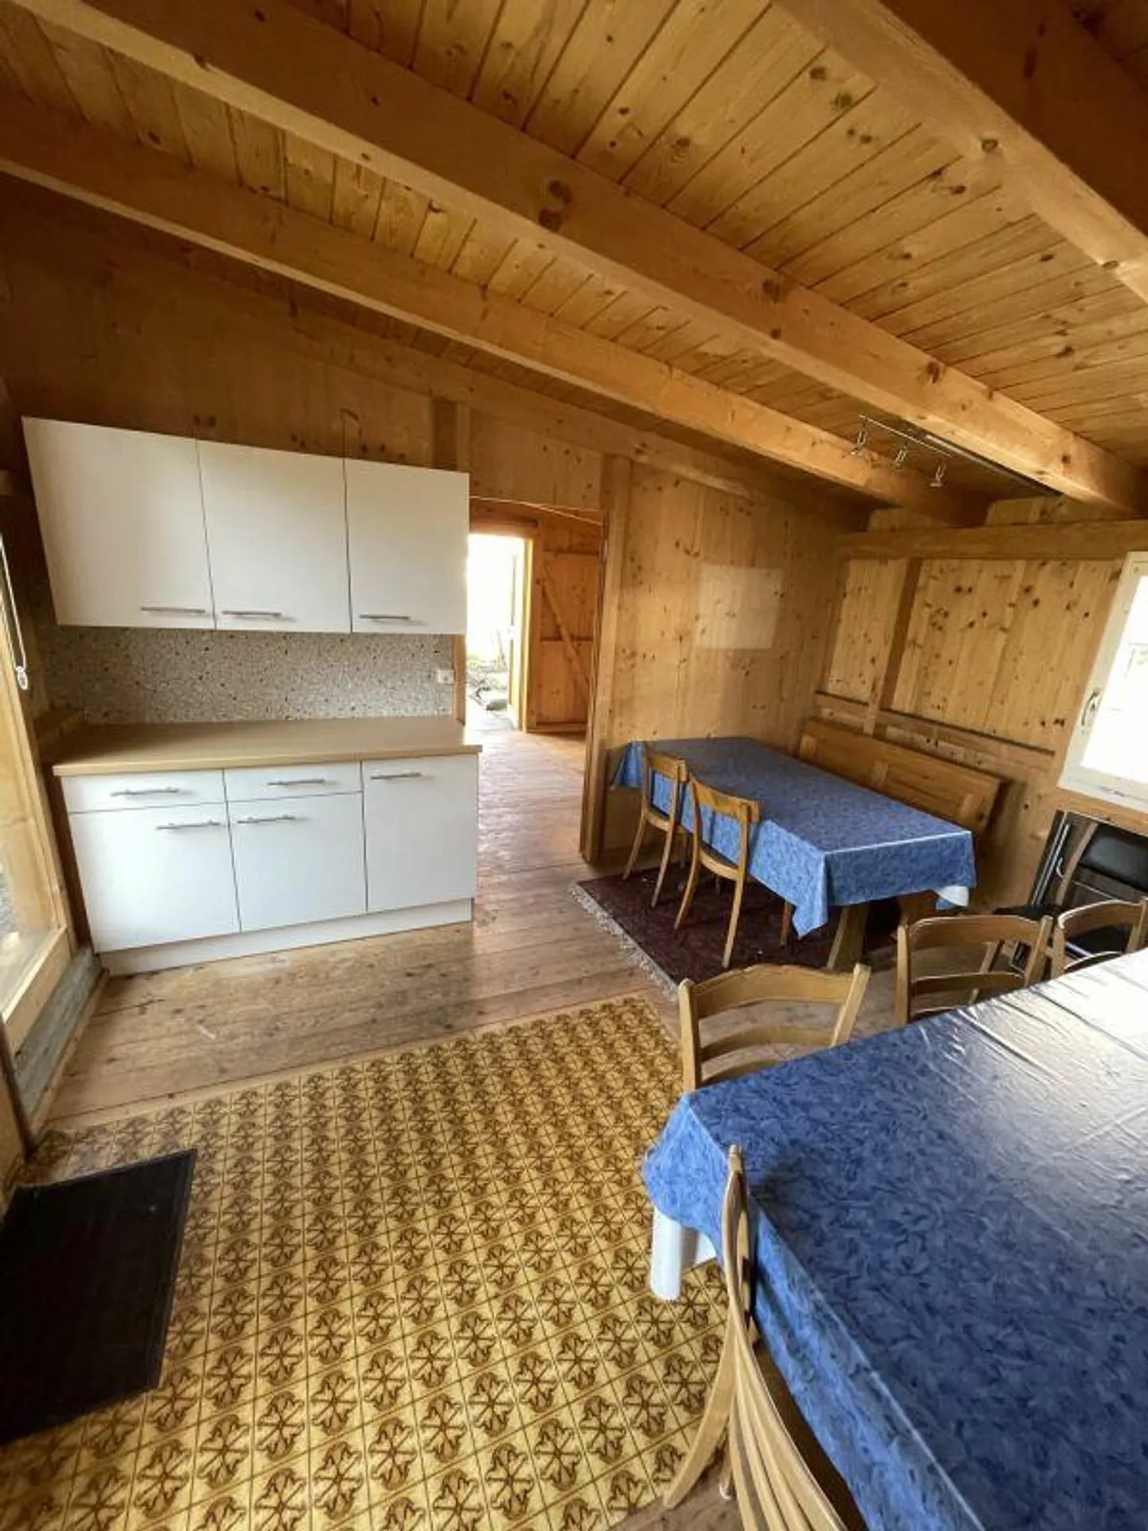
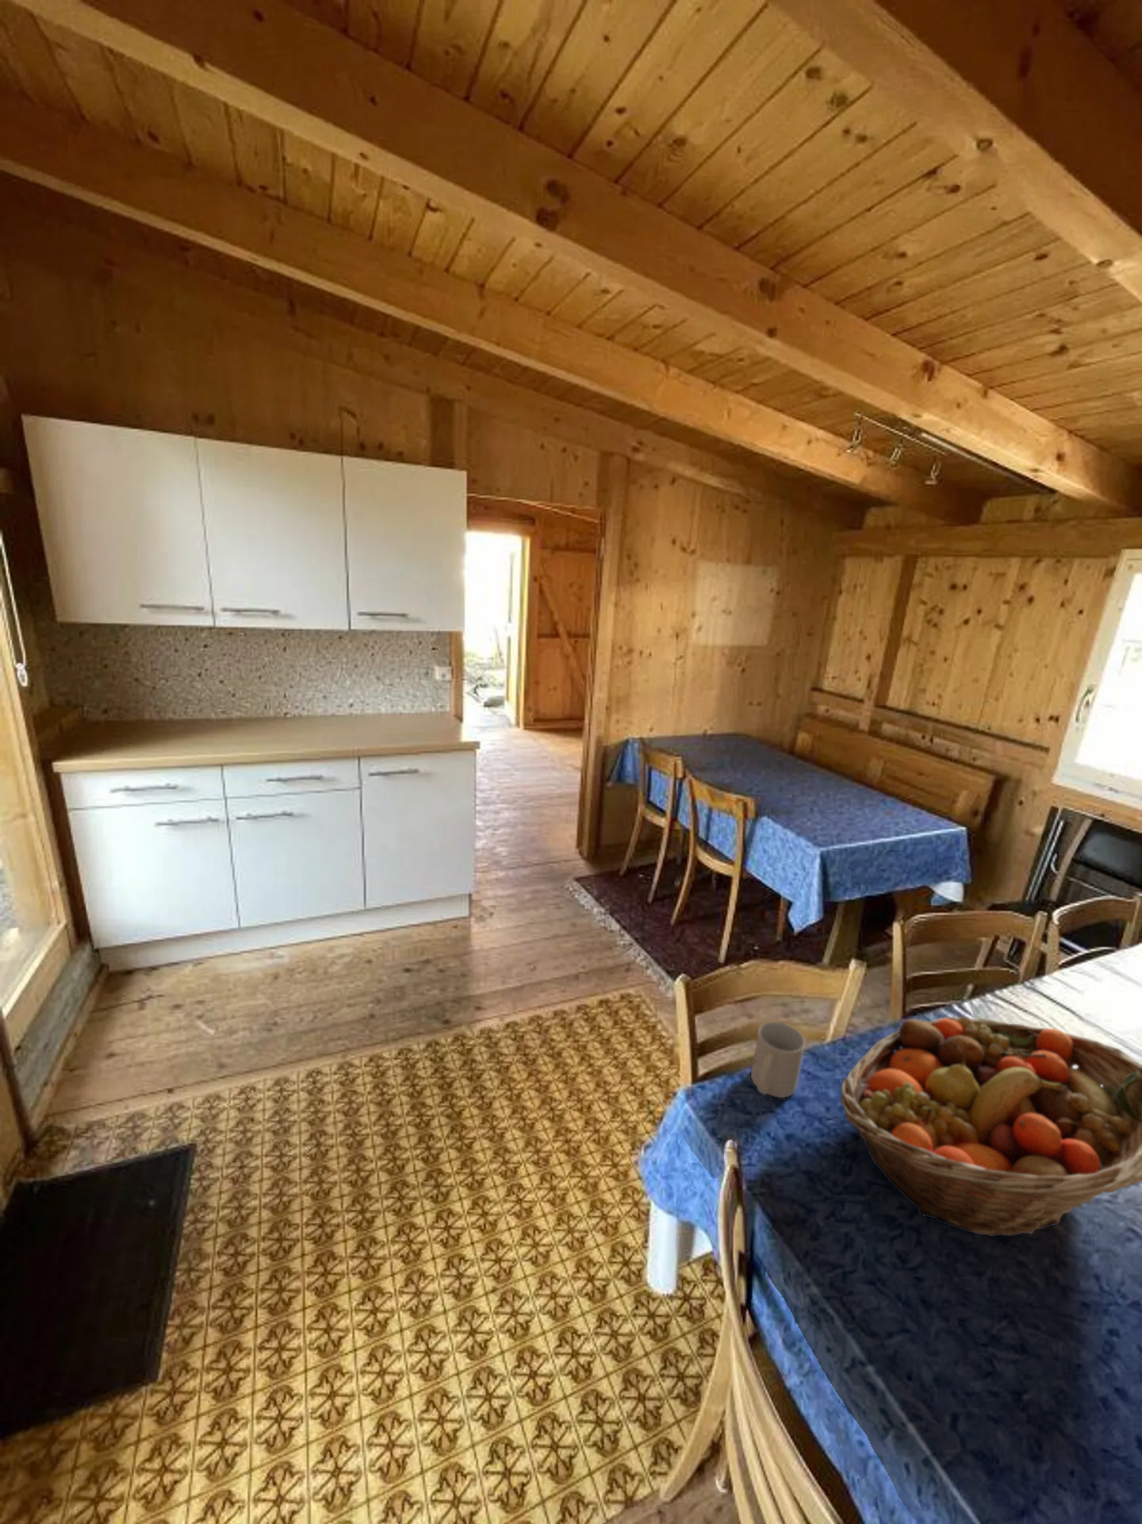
+ fruit basket (991, 1108)
+ mug (774, 1063)
